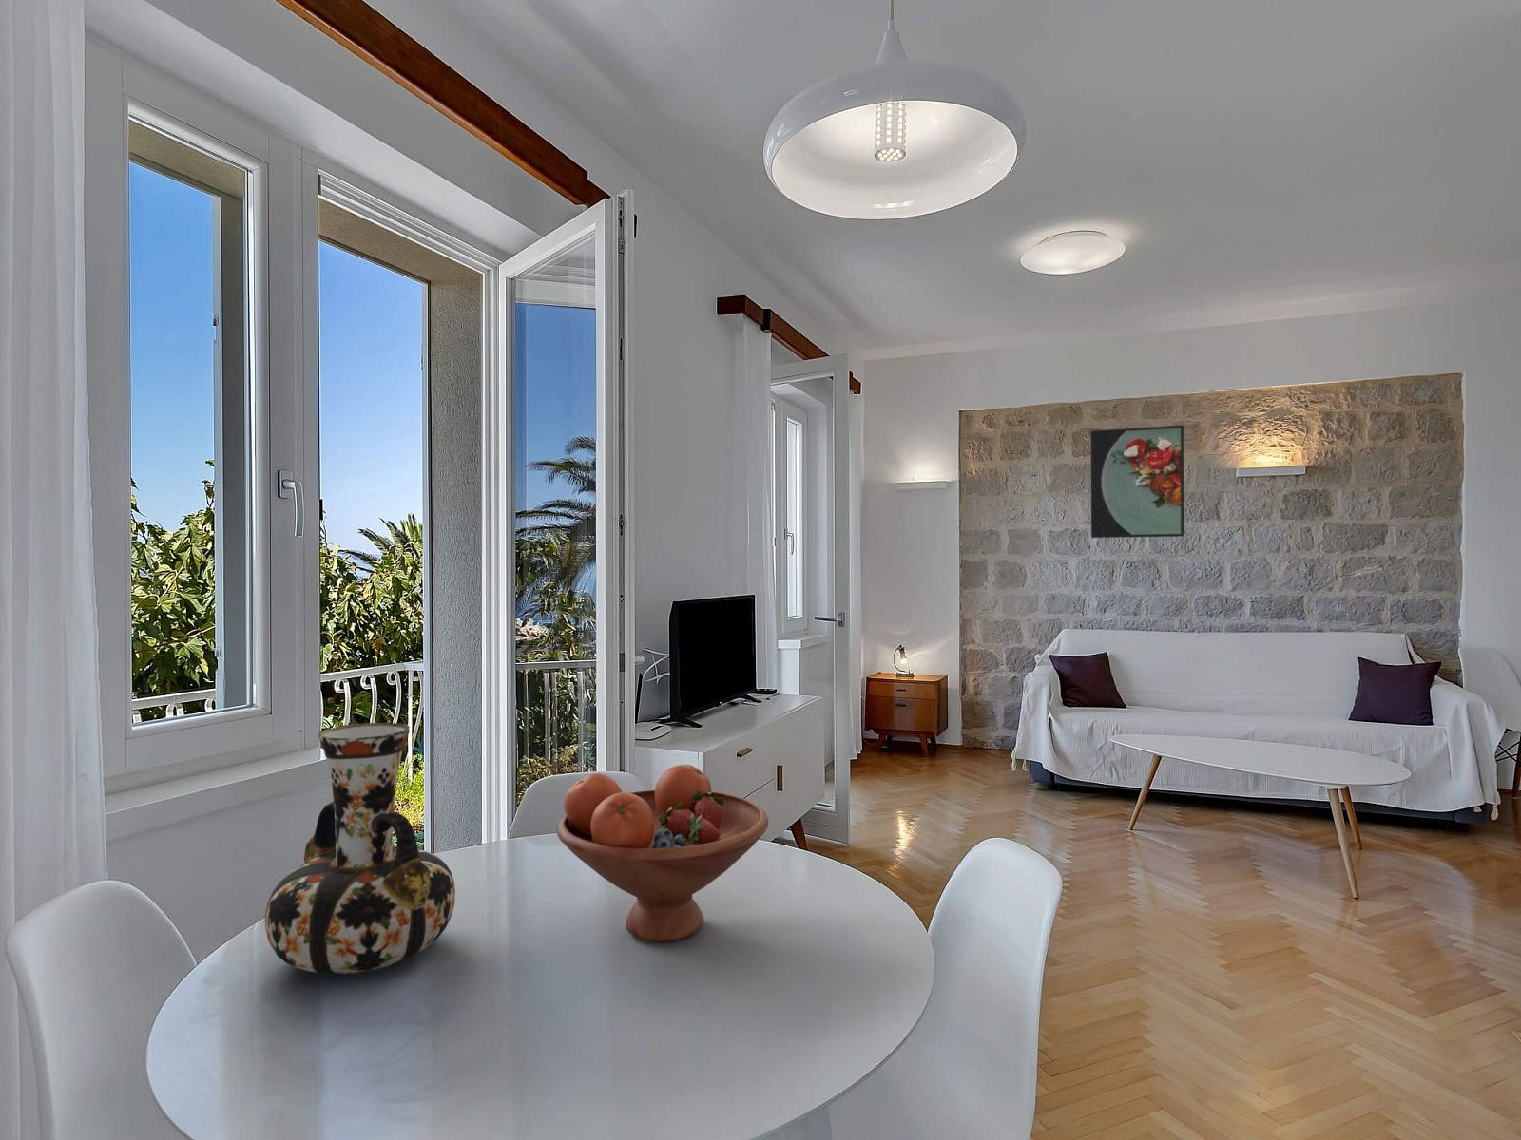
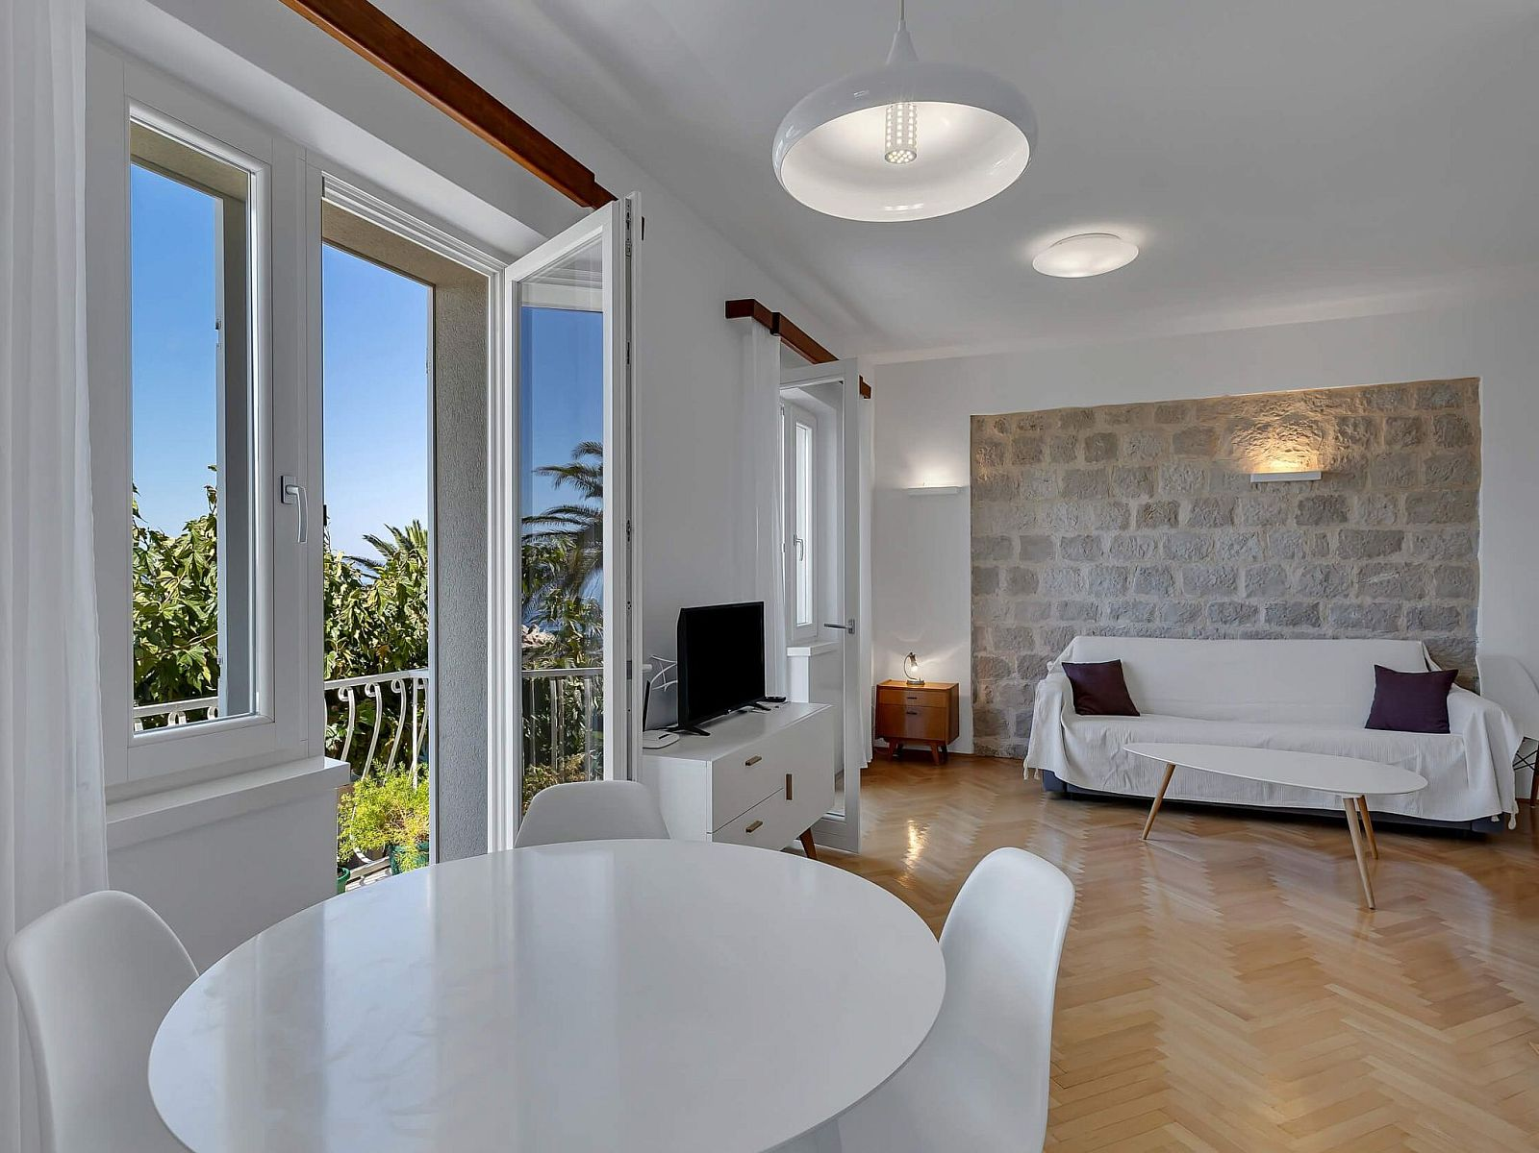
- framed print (1137, 483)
- fruit bowl (663, 850)
- vase (363, 842)
